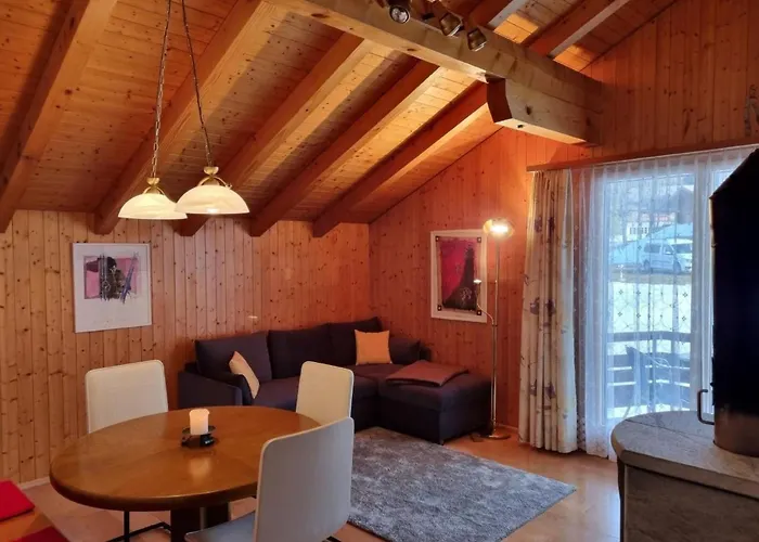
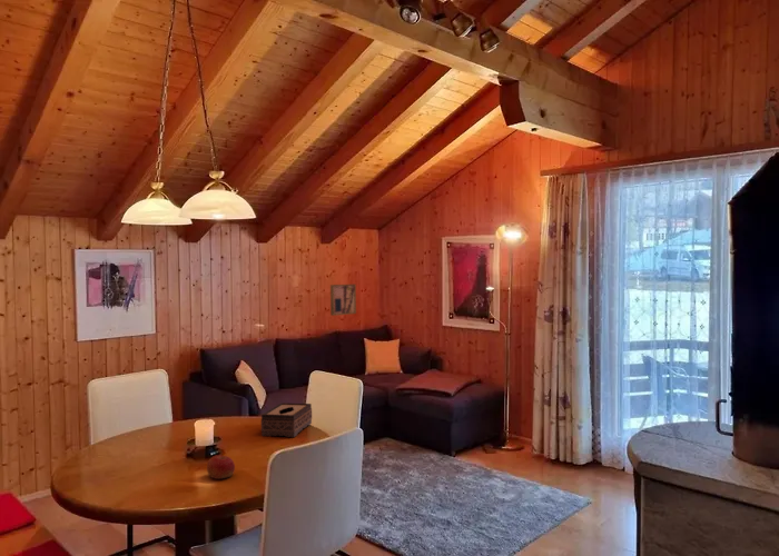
+ apple (220, 466)
+ wall art (343, 299)
+ tissue box (287, 418)
